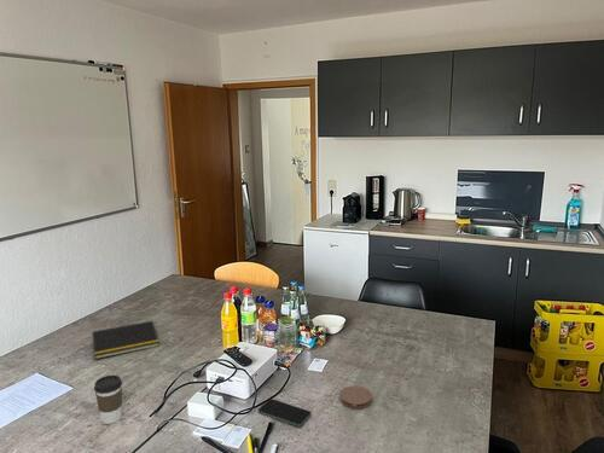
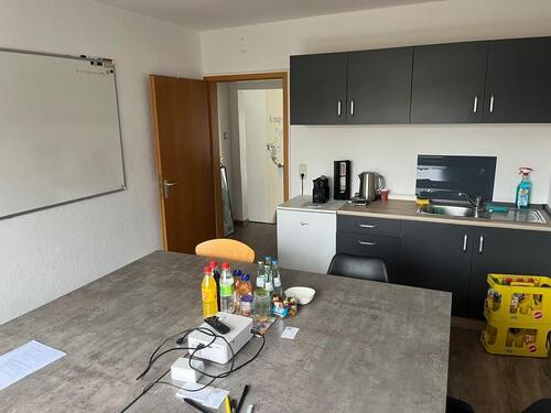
- notepad (126, 338)
- smartphone (284, 412)
- coffee cup (109, 399)
- coaster (355, 396)
